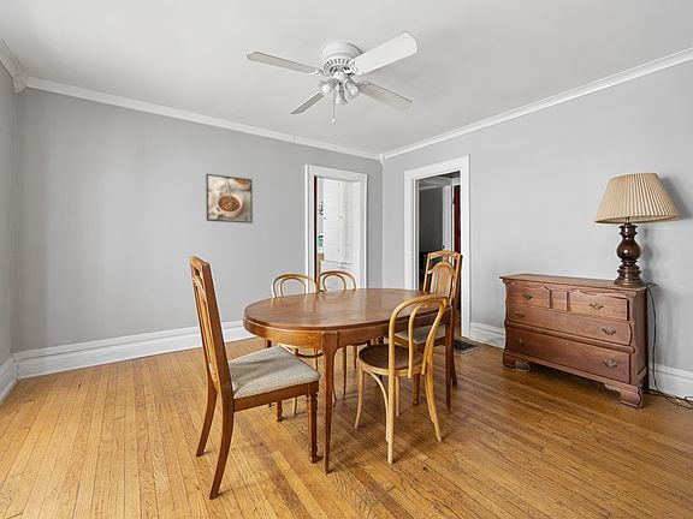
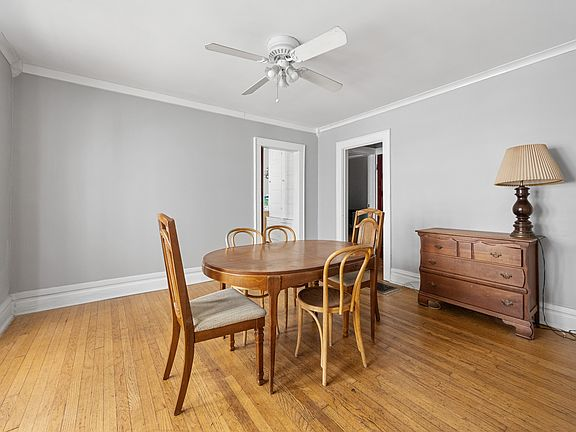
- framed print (230, 199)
